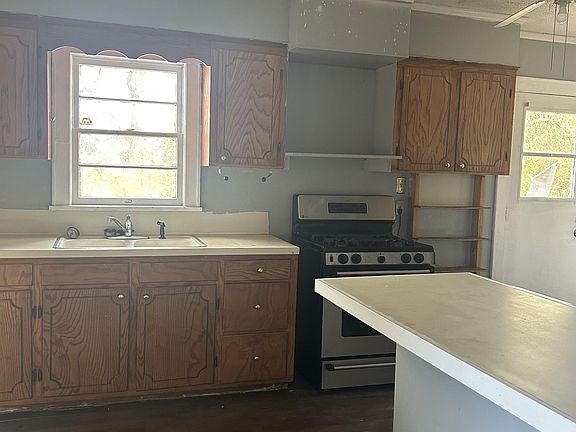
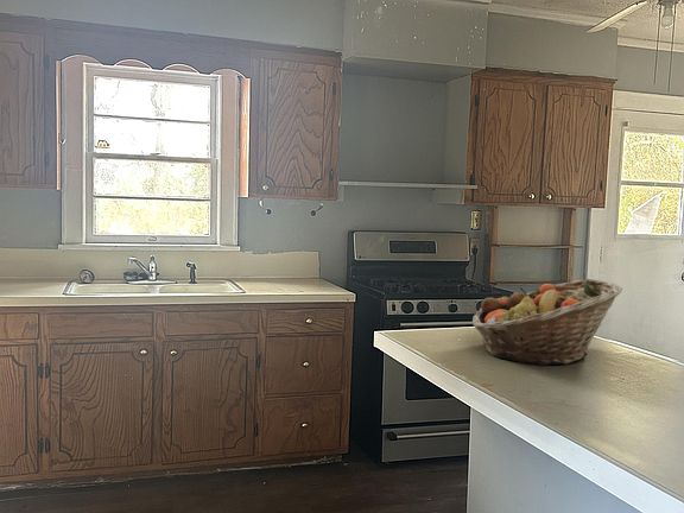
+ fruit basket (543, 316)
